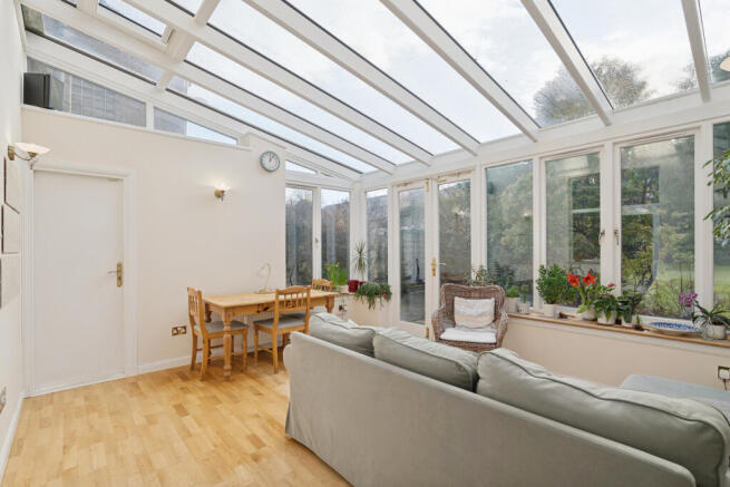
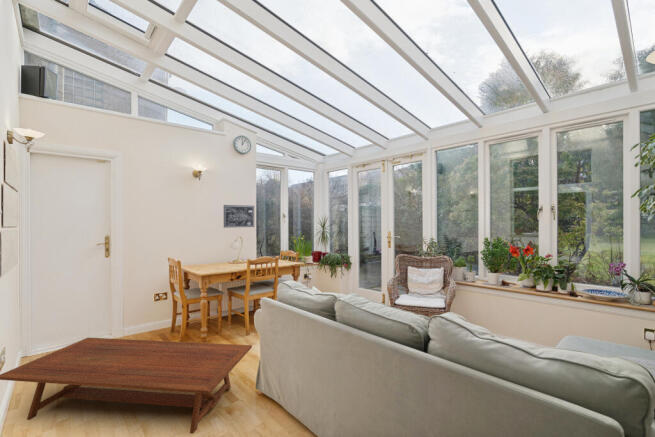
+ wall art (239, 216)
+ coffee table (137, 380)
